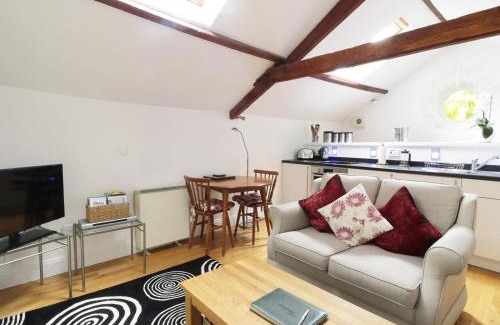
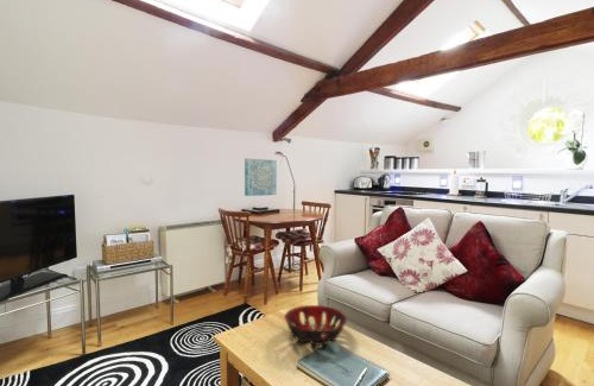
+ wall art (260, 177)
+ decorative bowl (315, 325)
